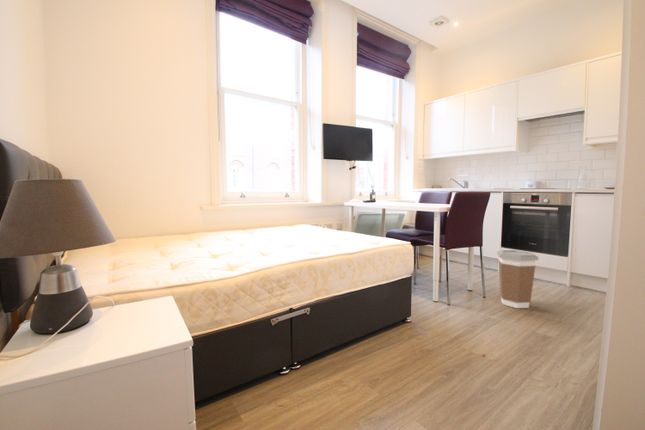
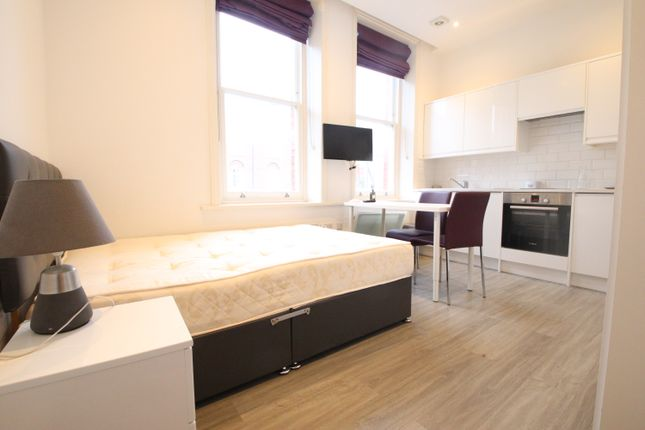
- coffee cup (515, 278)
